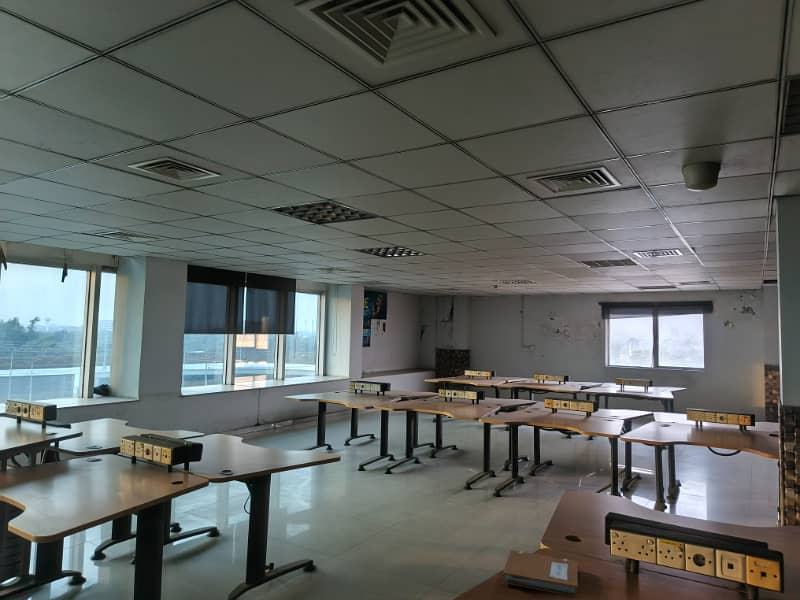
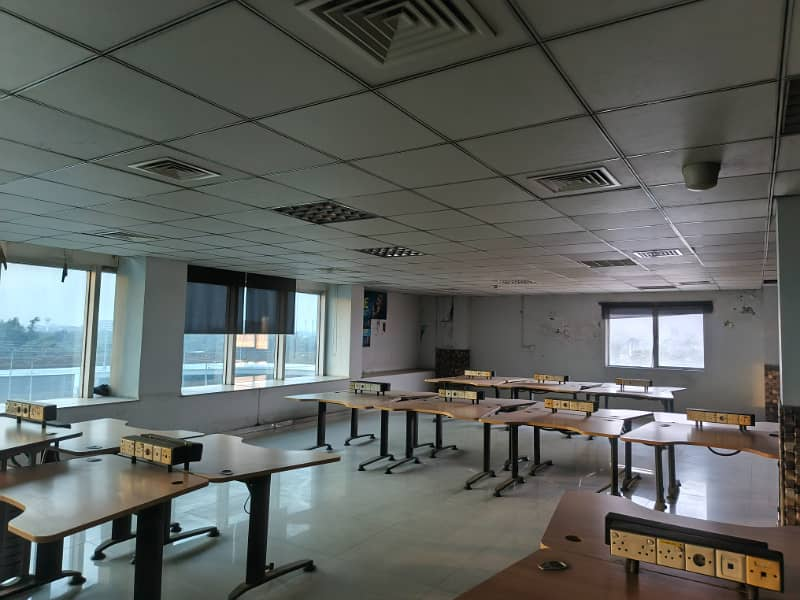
- notebook (543, 571)
